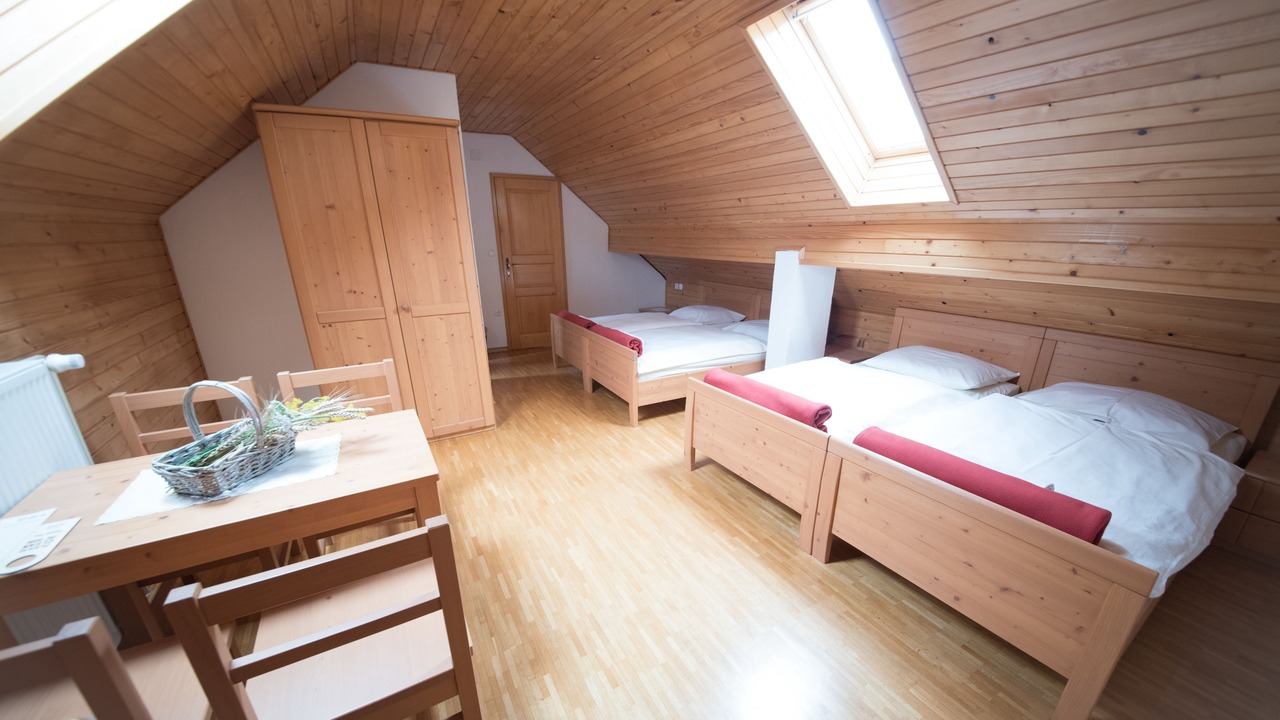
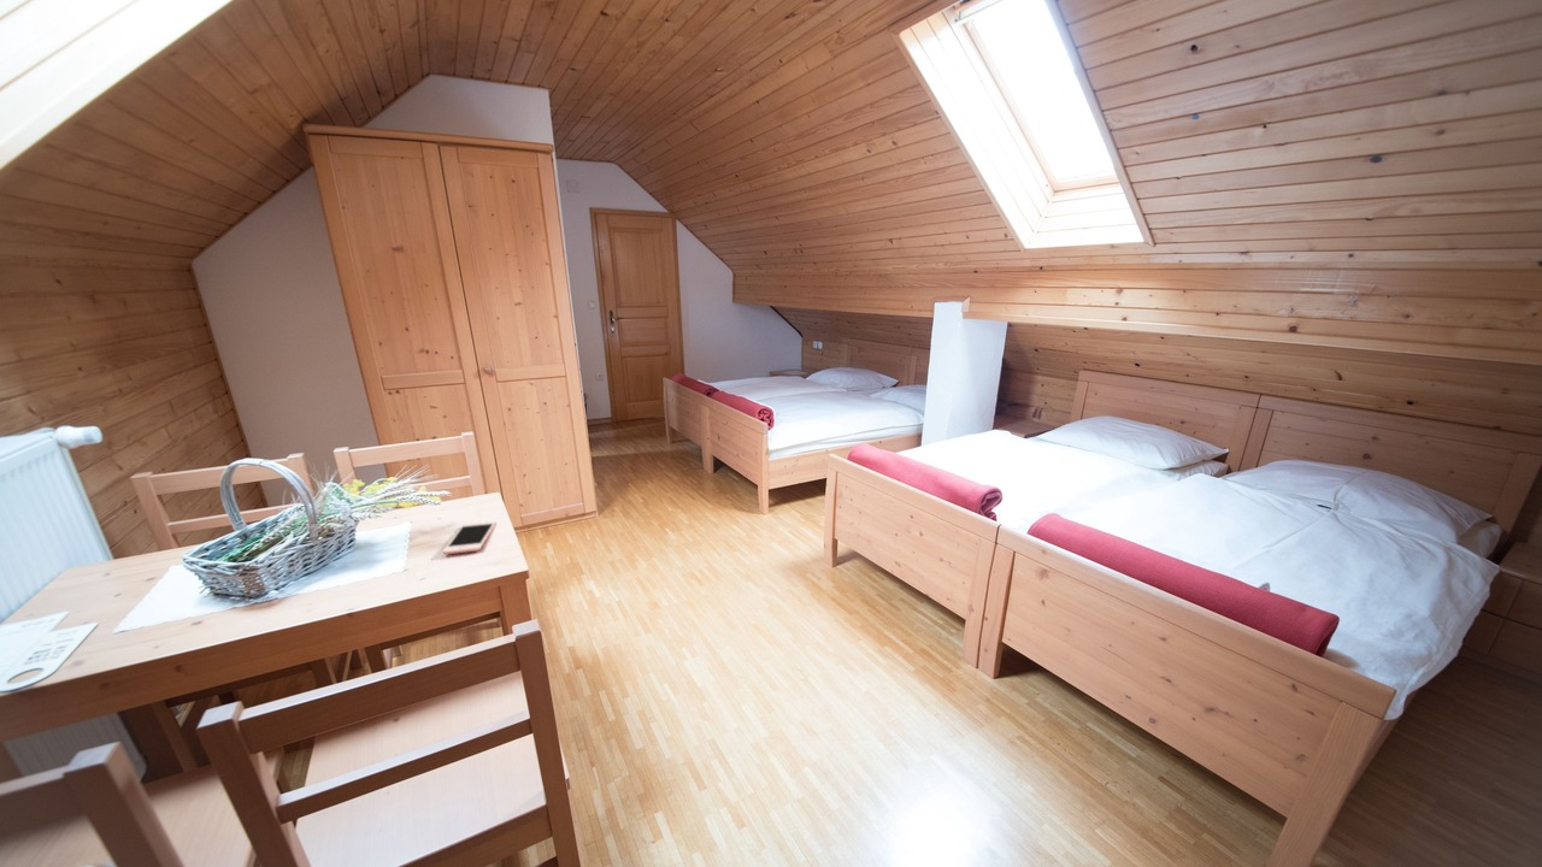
+ cell phone (471, 536)
